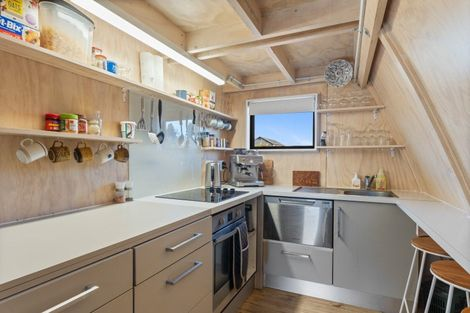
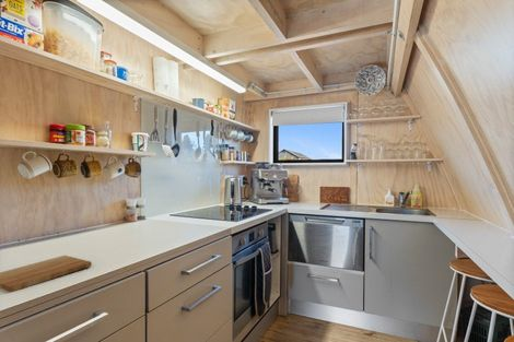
+ cutting board (42, 270)
